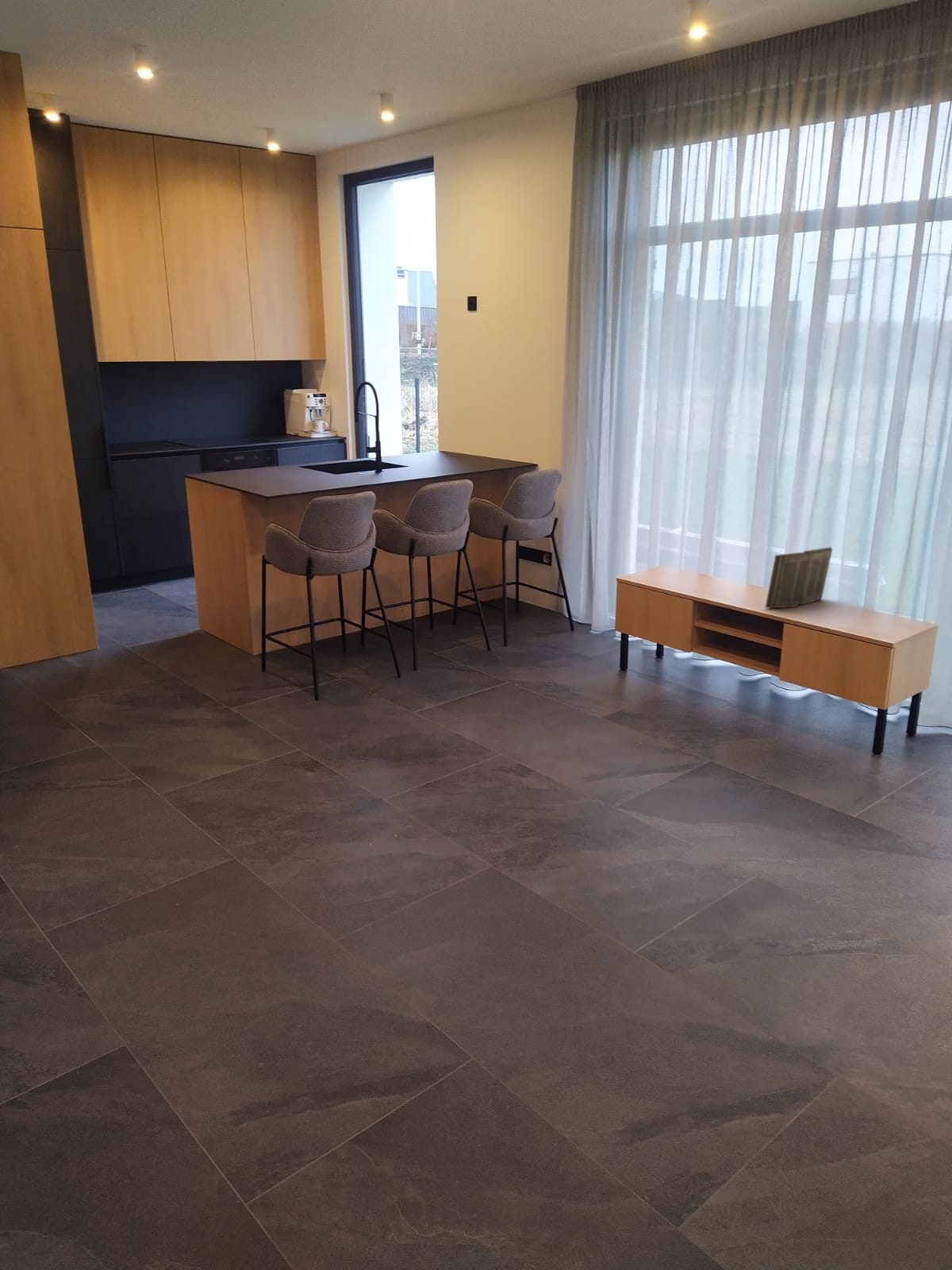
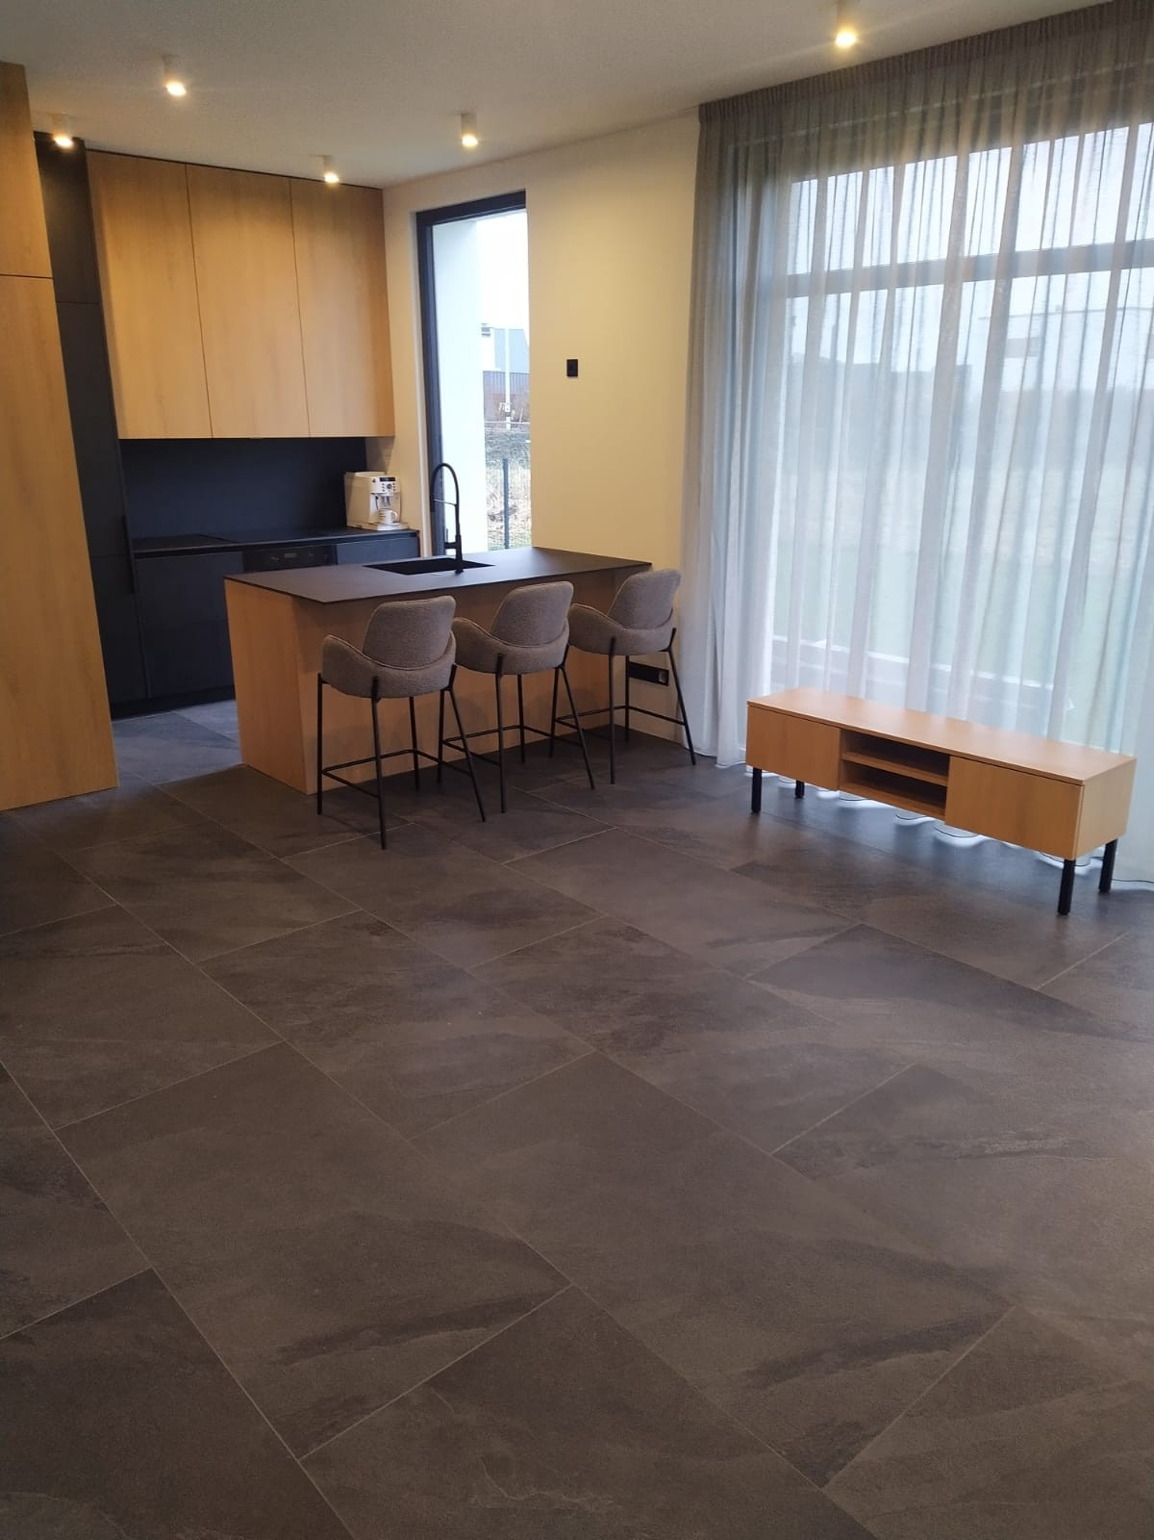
- book (802, 578)
